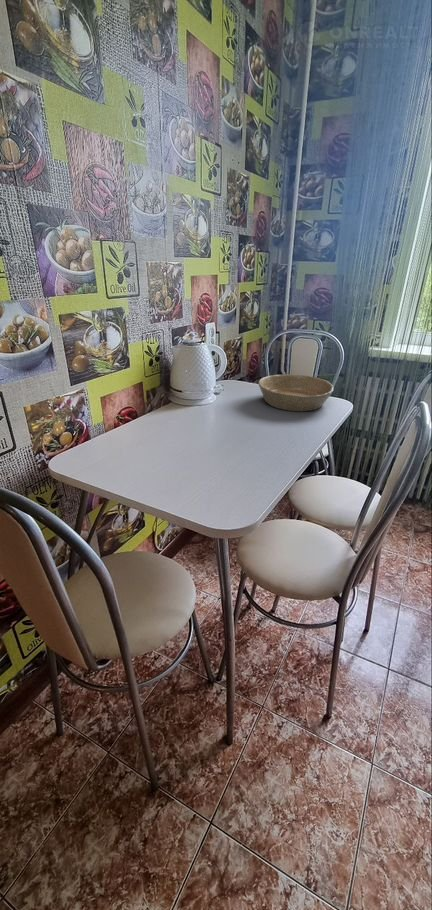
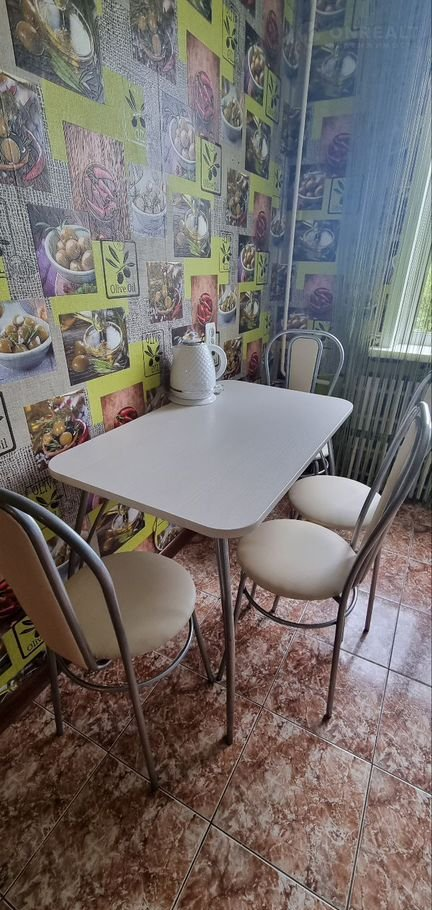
- bowl (295, 392)
